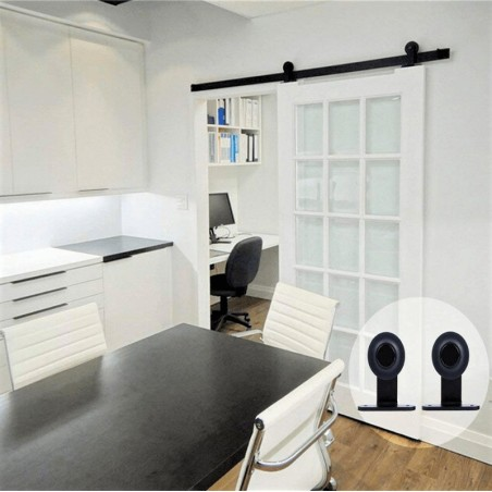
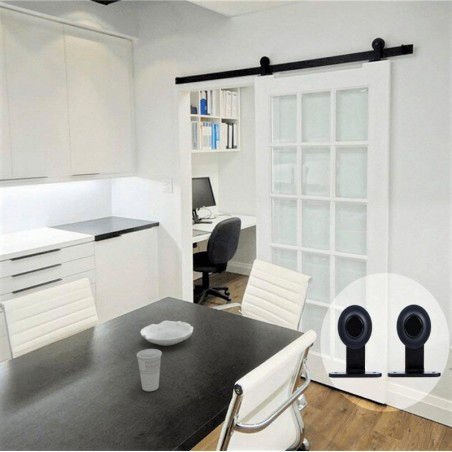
+ bowl (167, 335)
+ cup (149, 370)
